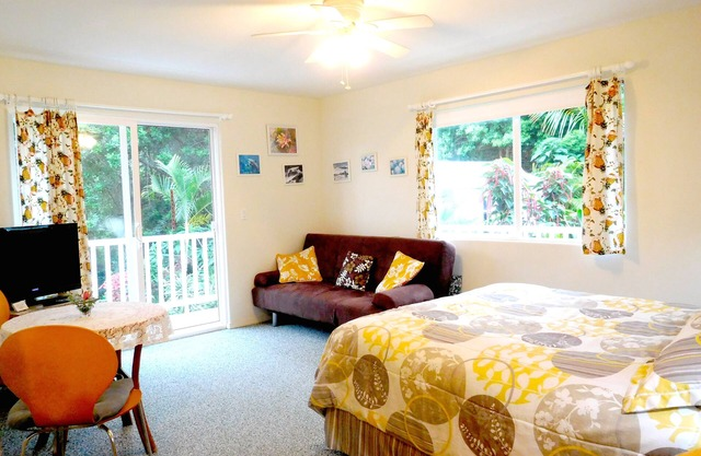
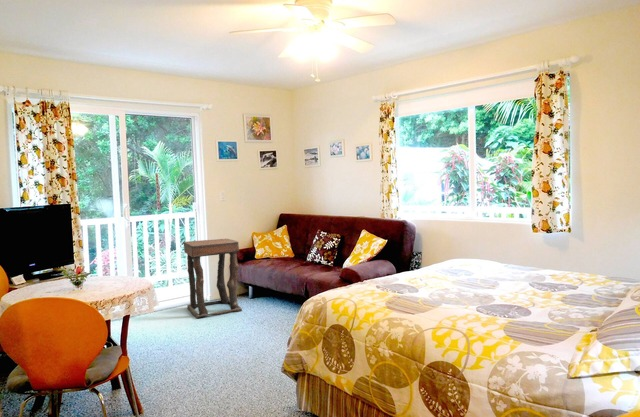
+ side table (217, 275)
